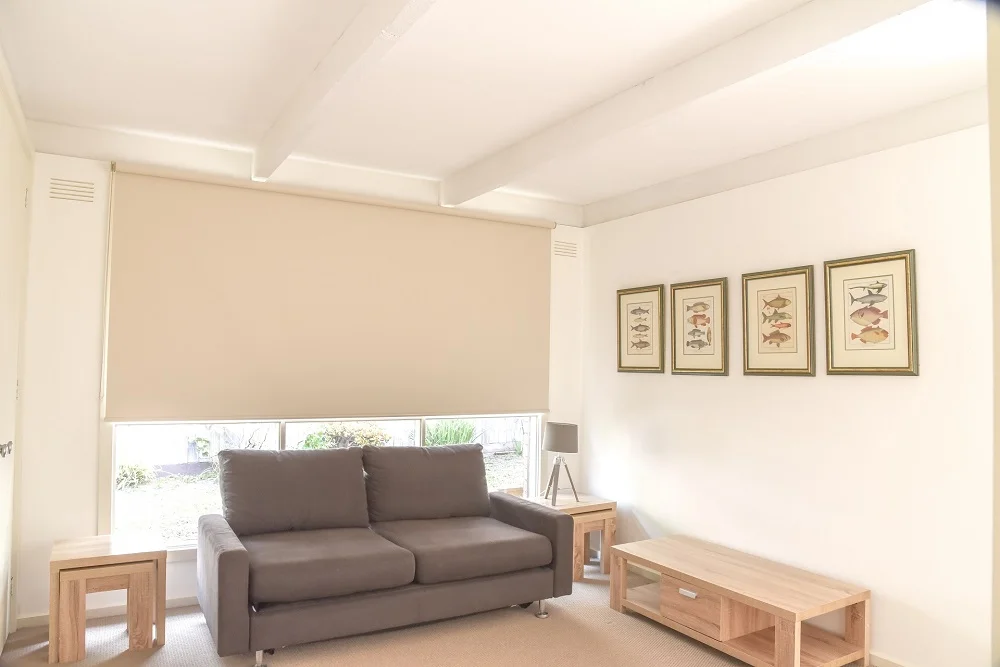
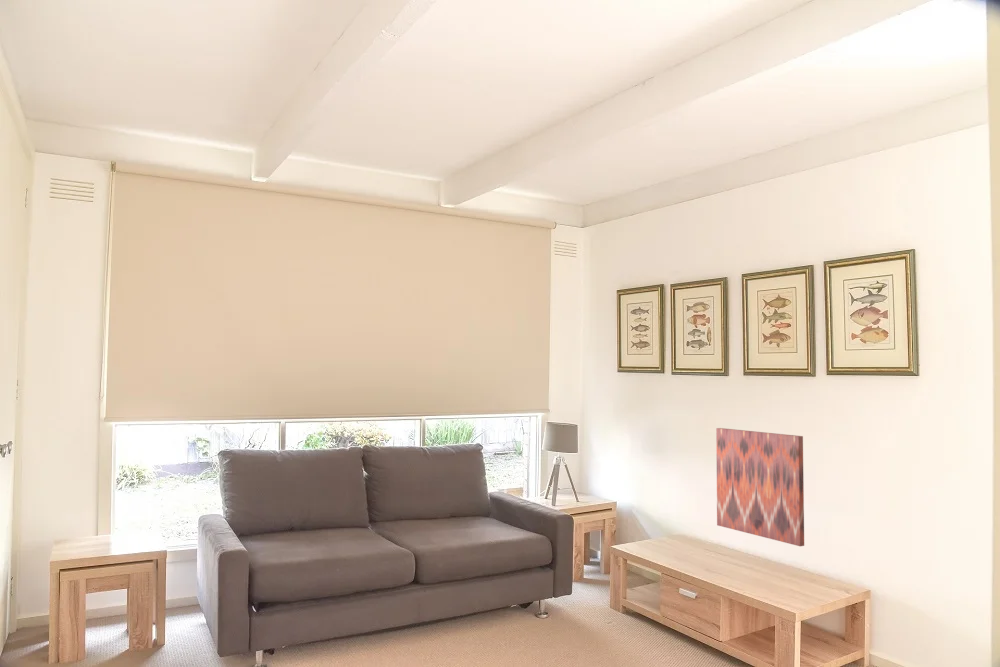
+ wall art (757, 483)
